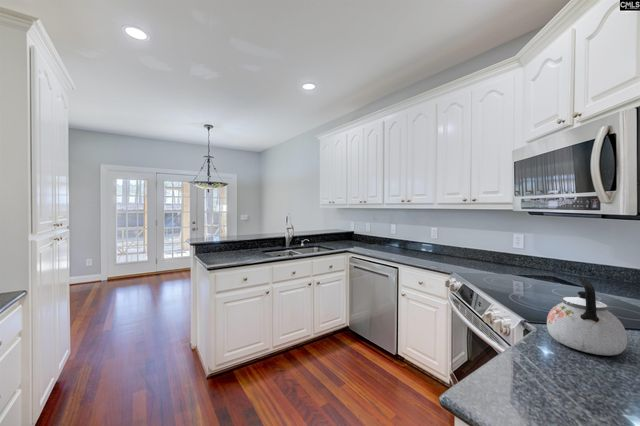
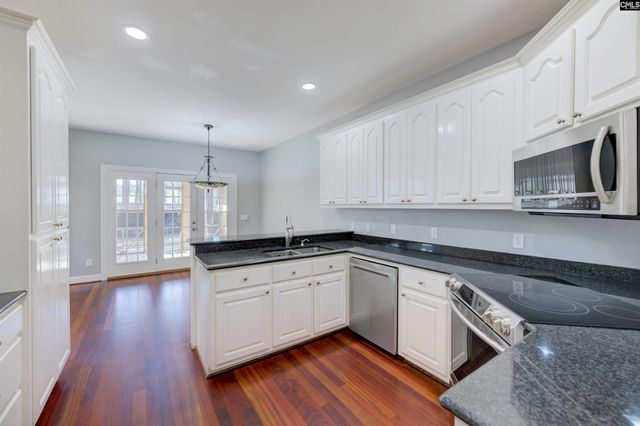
- kettle (583, 312)
